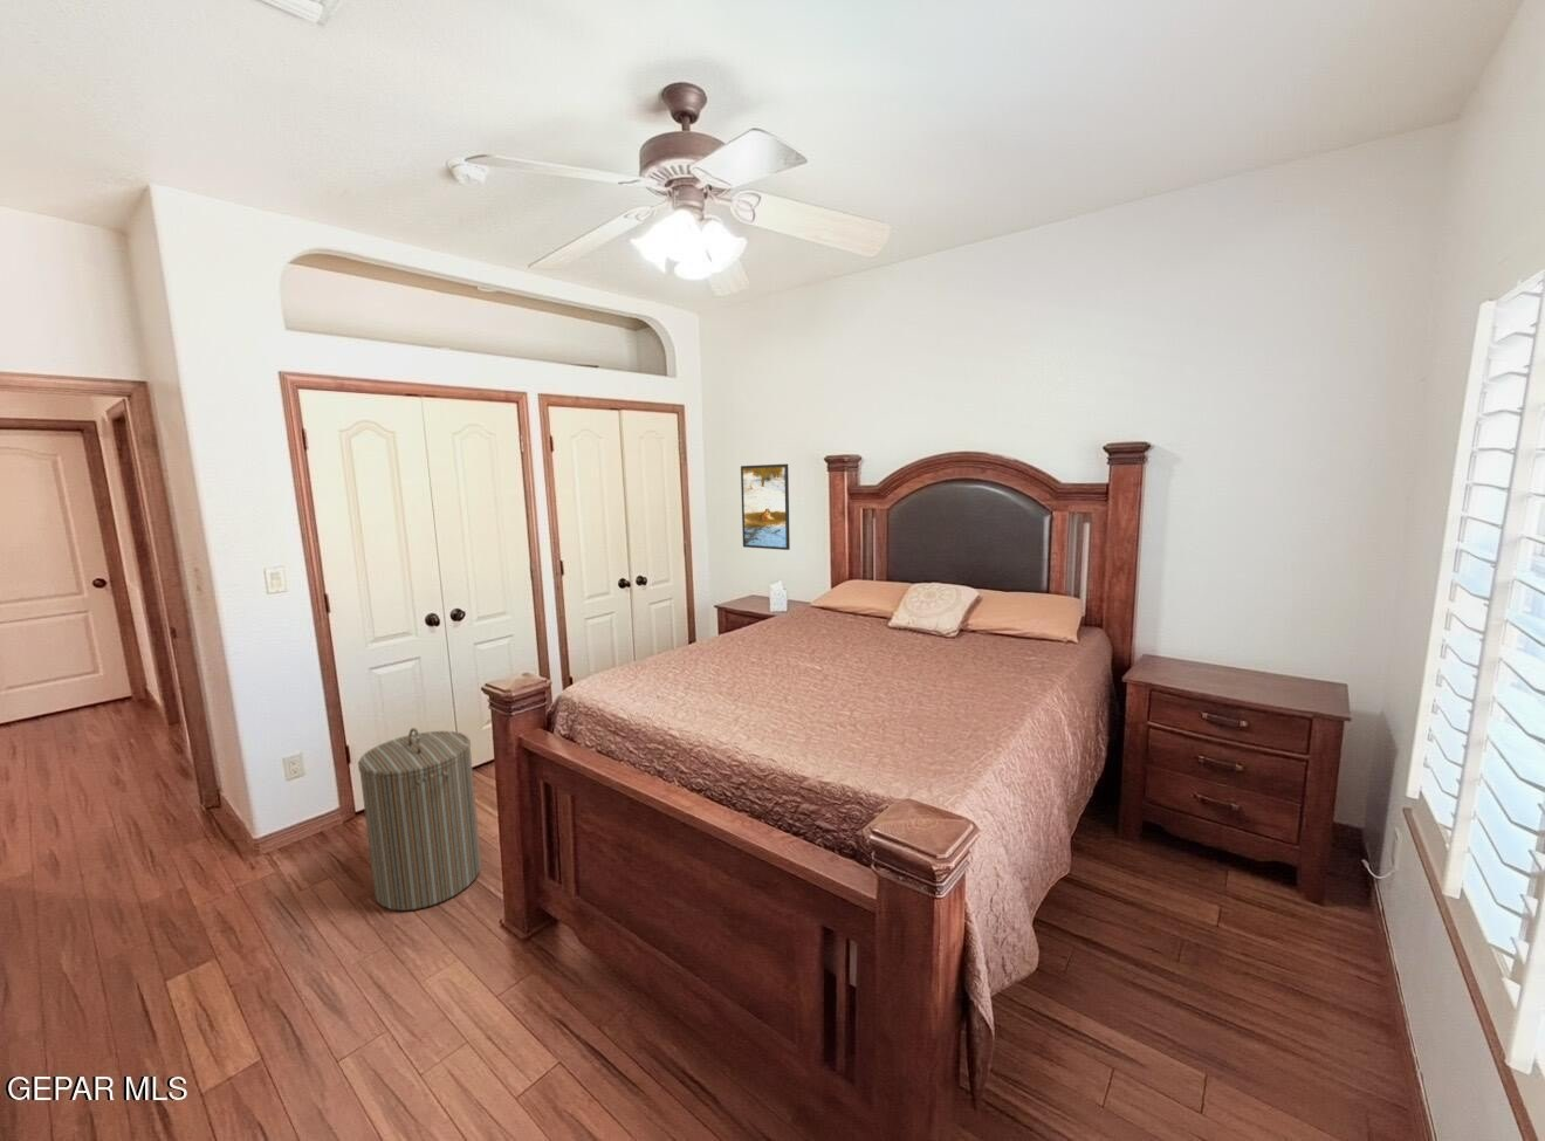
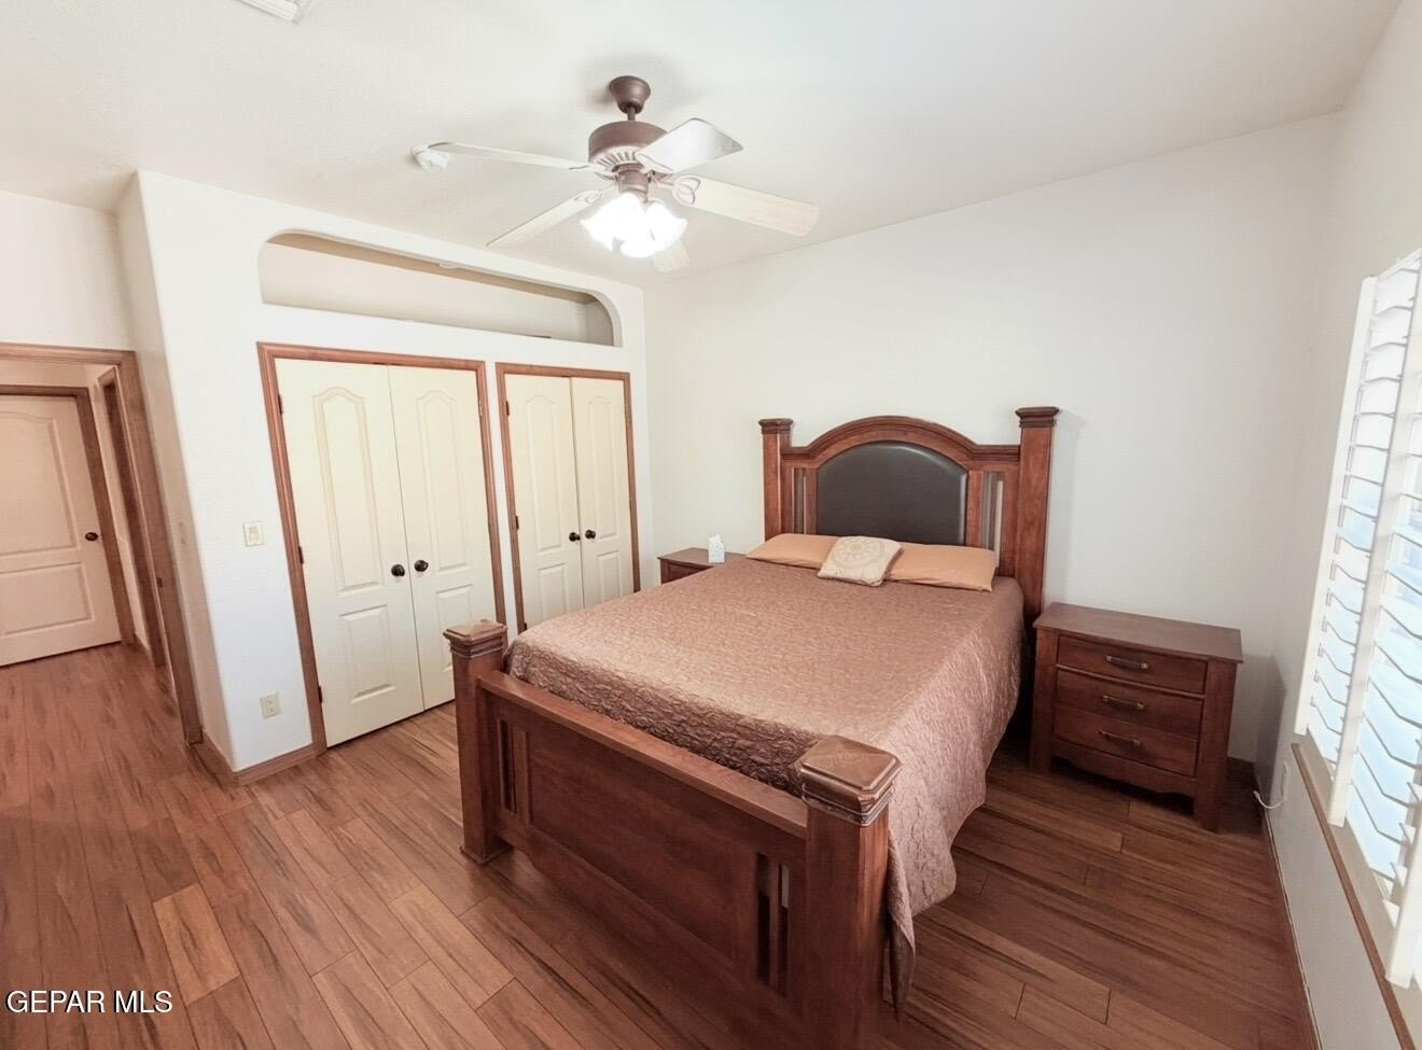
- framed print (764, 506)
- laundry hamper (421, 805)
